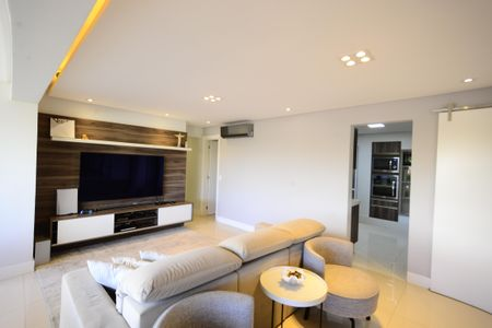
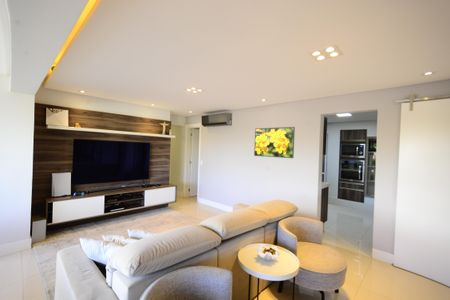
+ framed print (273, 142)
